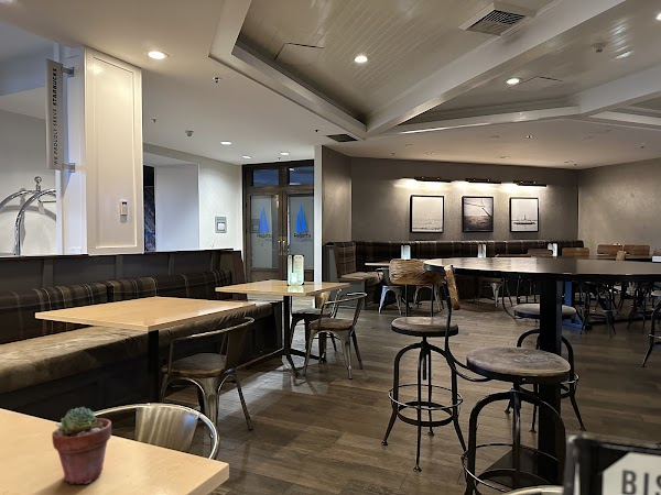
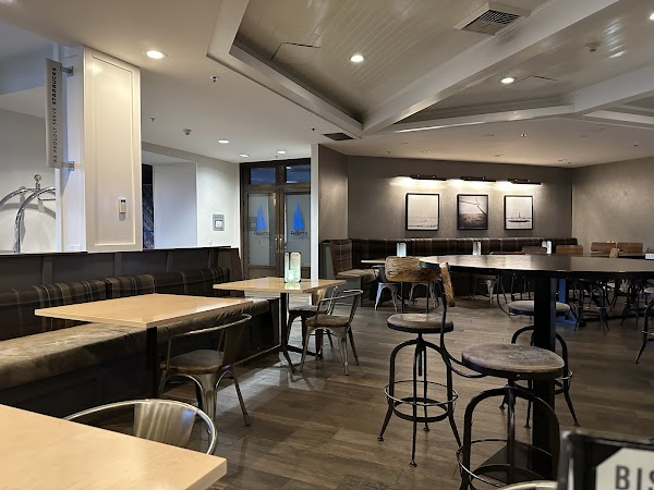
- potted succulent (82, 441)
